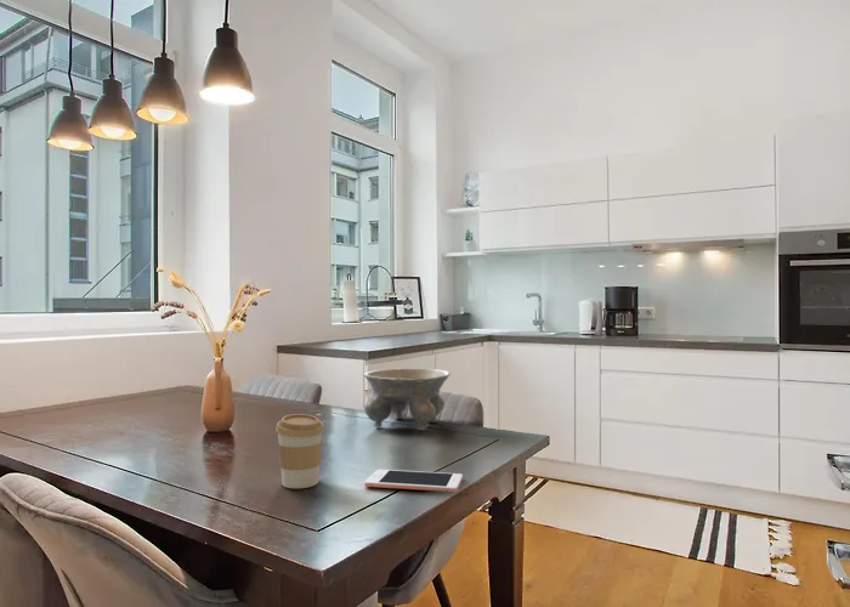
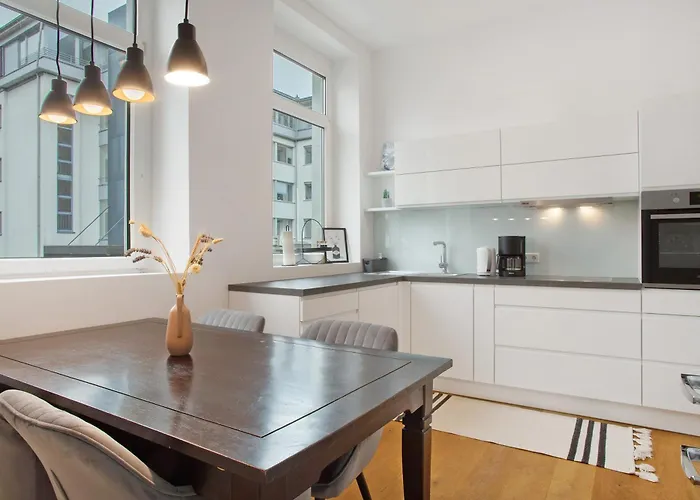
- coffee cup (300, 449)
- bowl (407, 398)
- cell phone (414, 480)
